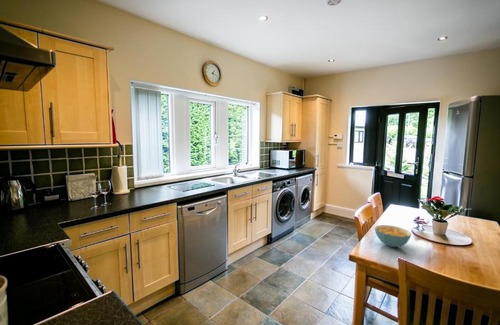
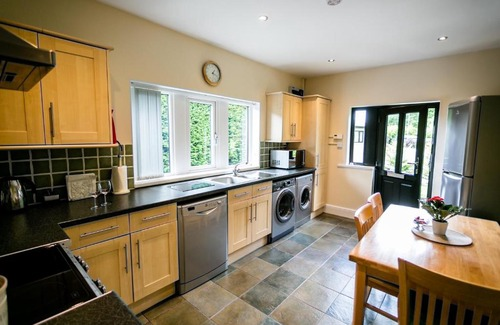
- cereal bowl (392, 237)
